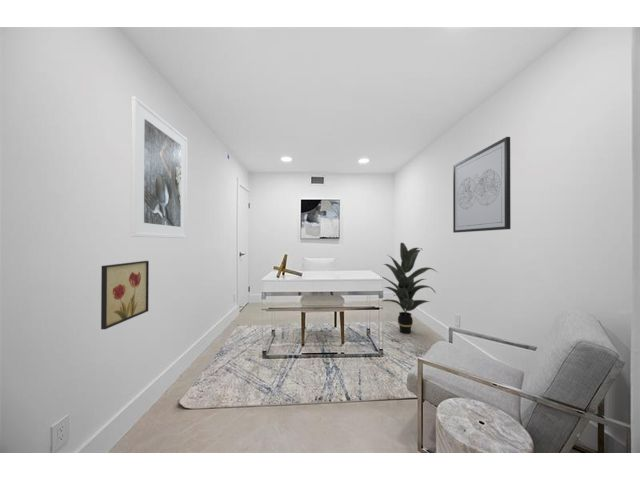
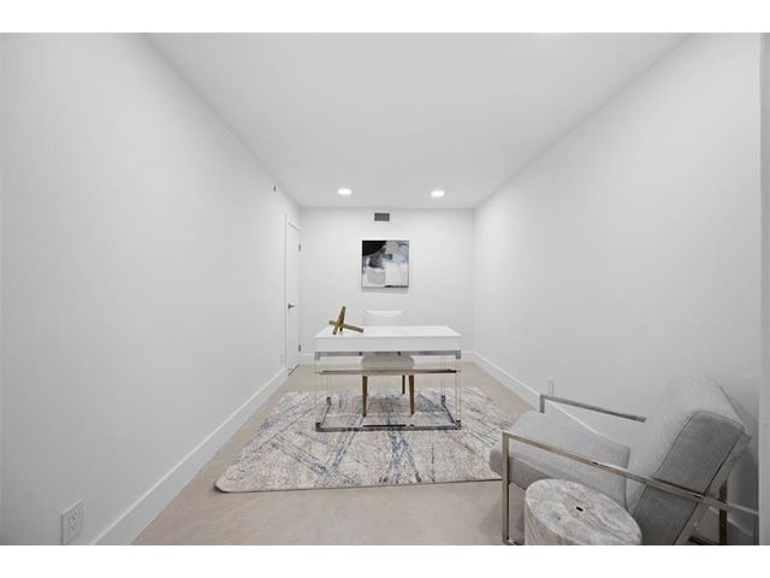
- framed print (164, 179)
- indoor plant (406, 286)
- wall art (126, 291)
- wall art (477, 192)
